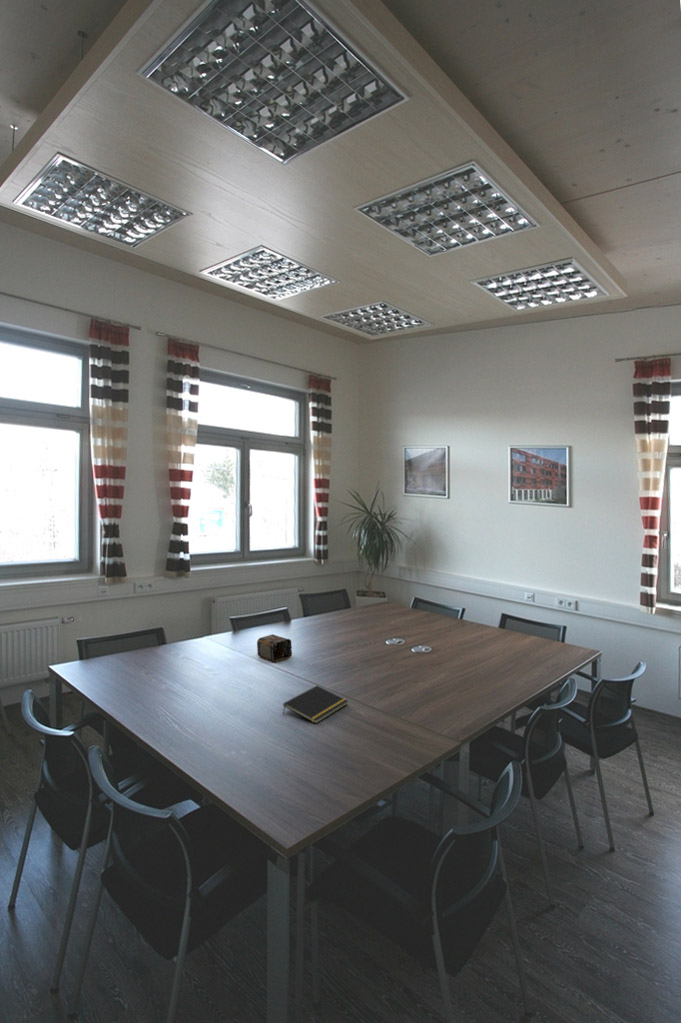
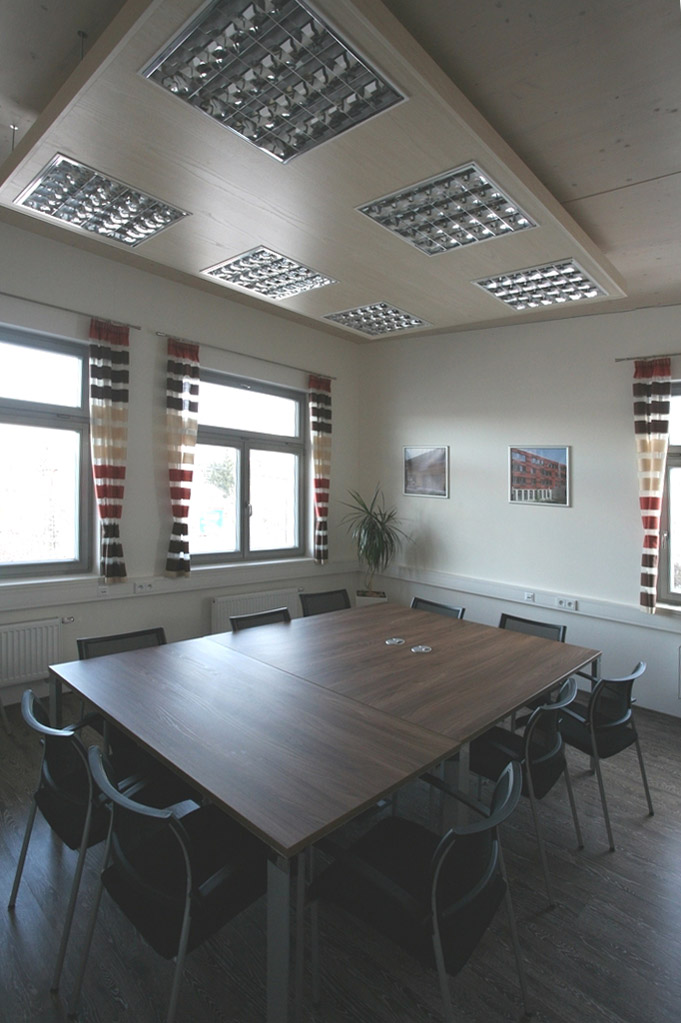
- notepad (316, 703)
- can (274, 647)
